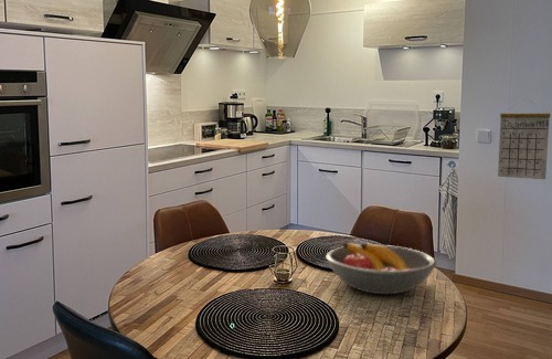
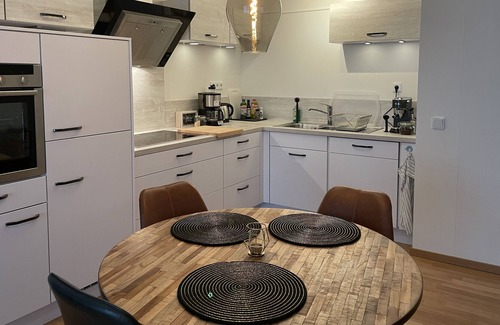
- fruit bowl (379, 267)
- calendar (523, 138)
